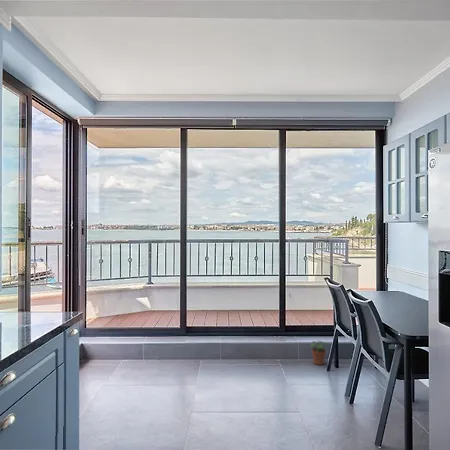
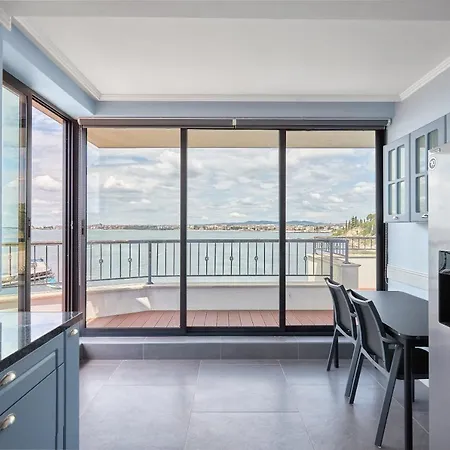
- potted plant (319, 352)
